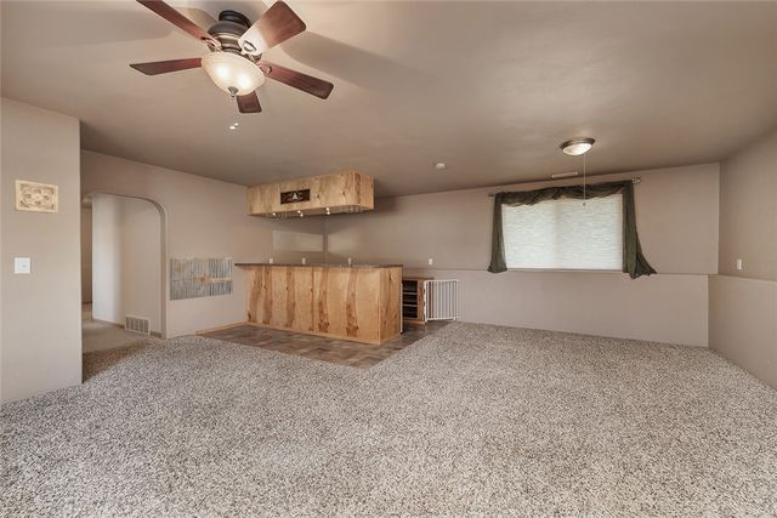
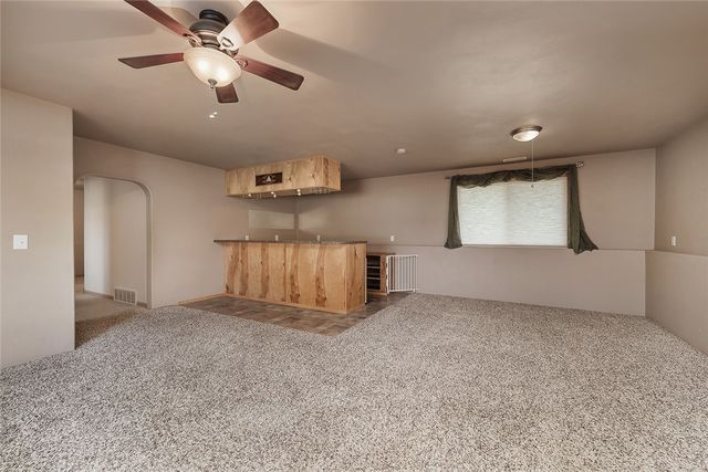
- wall ornament (36, 198)
- wall art (203, 277)
